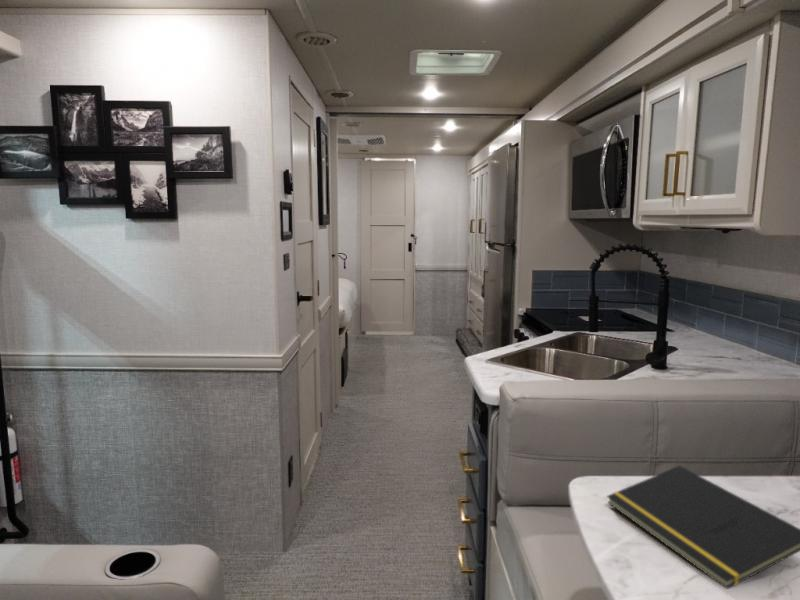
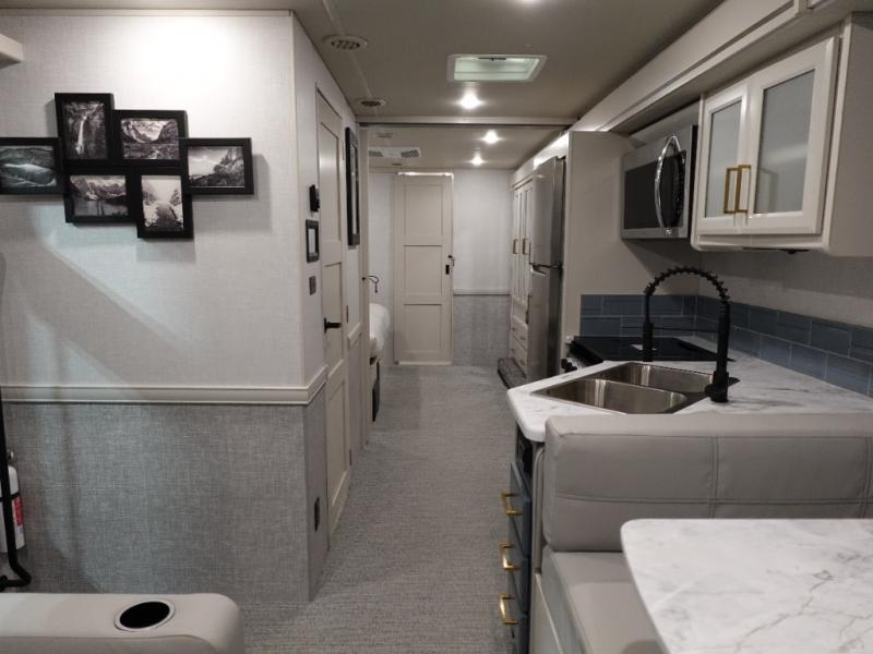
- notepad (699, 517)
